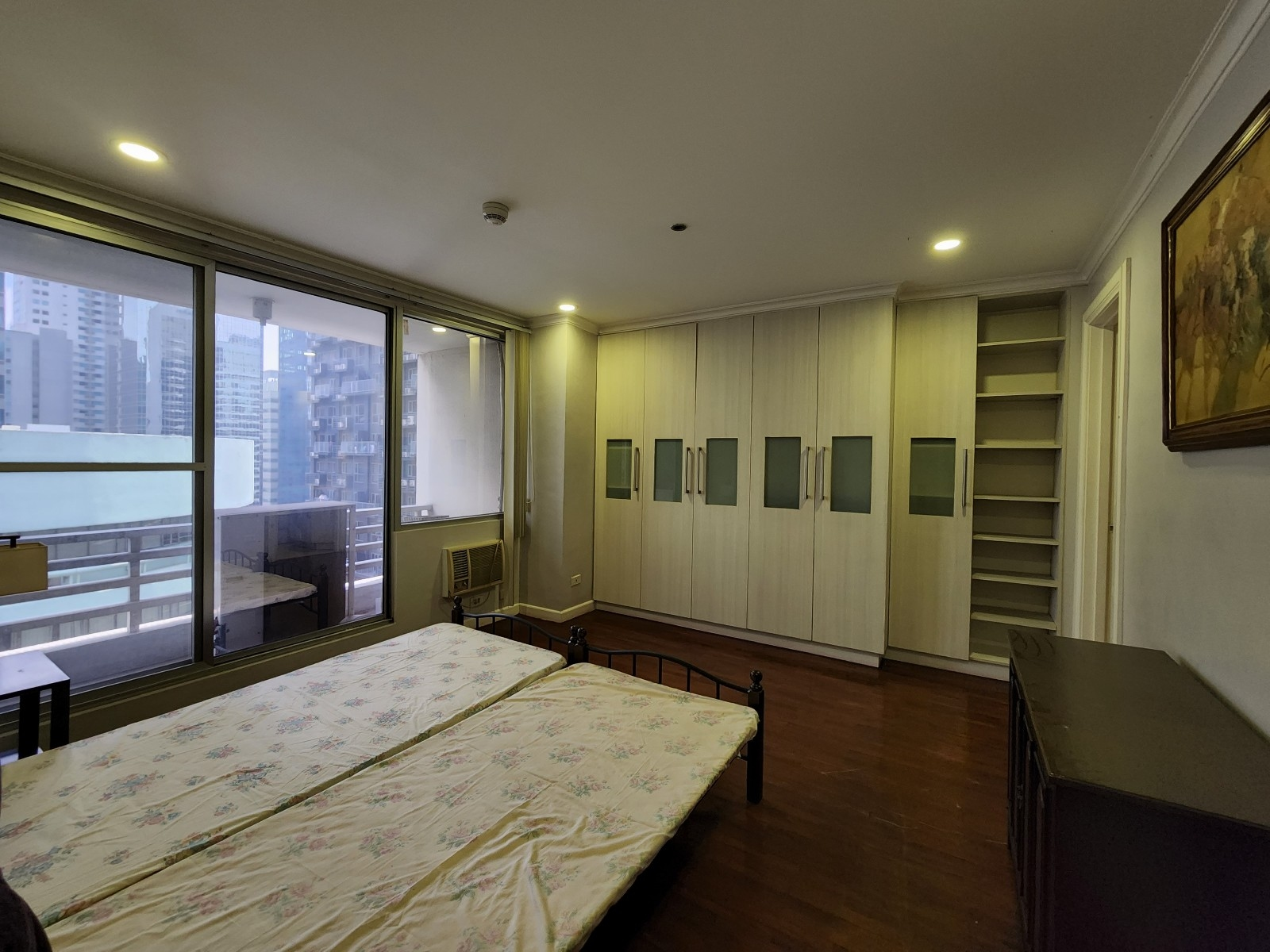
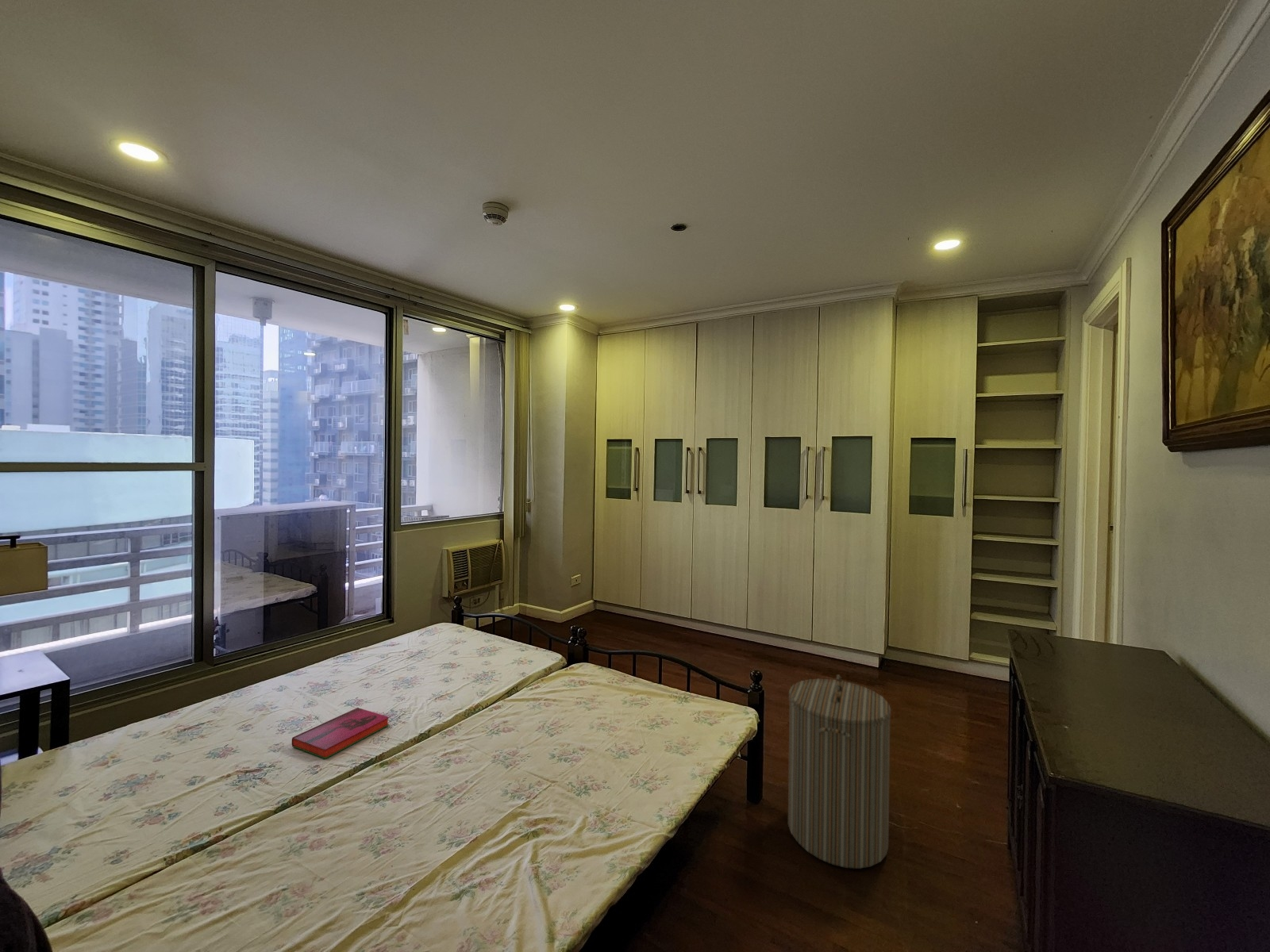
+ laundry hamper (837, 754)
+ hardback book (342, 731)
